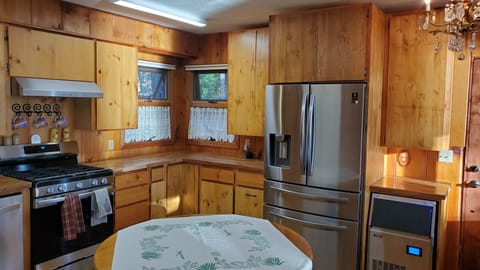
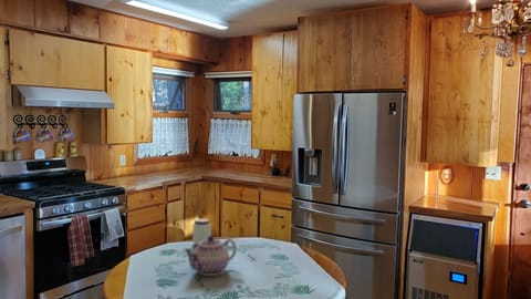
+ teapot (210, 254)
+ peanut butter (201, 231)
